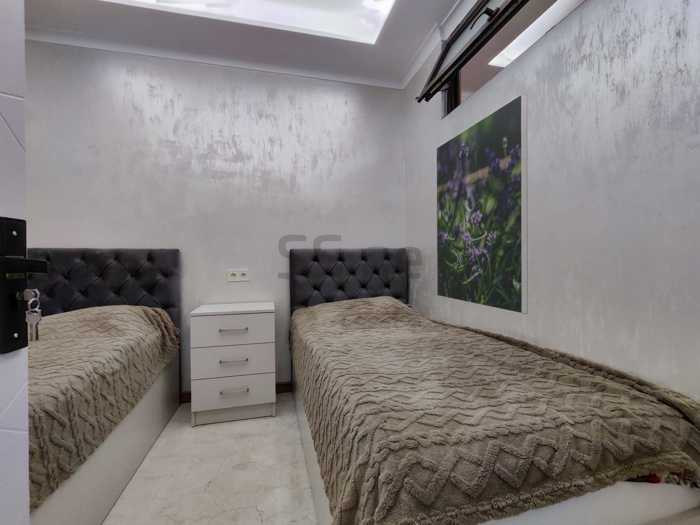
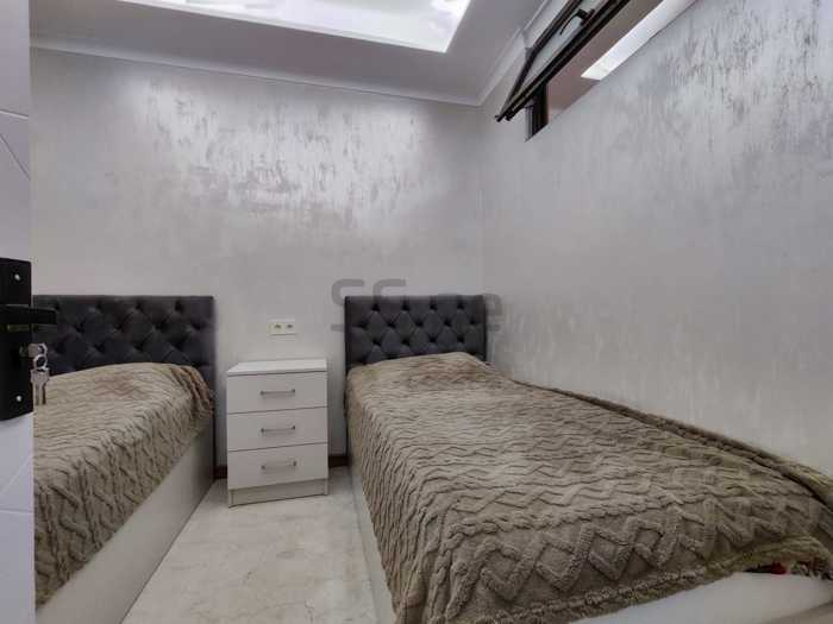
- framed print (473, 215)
